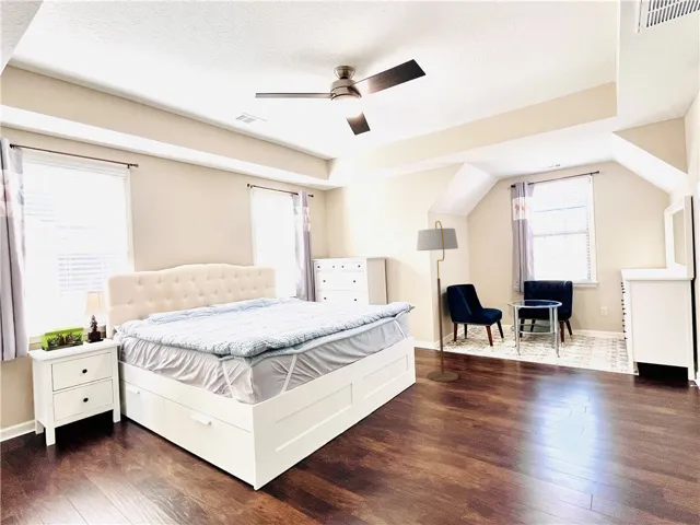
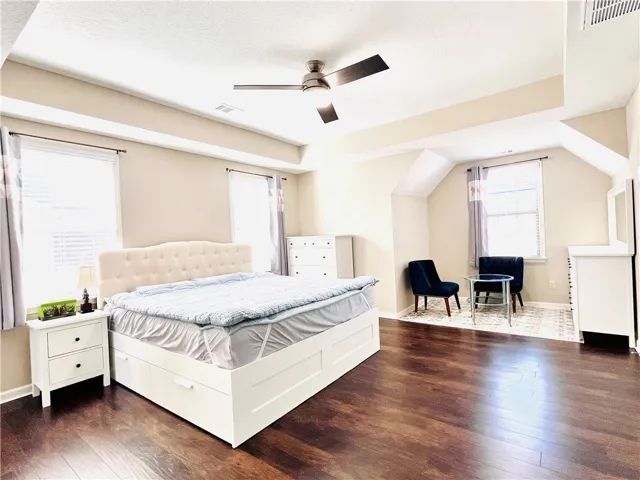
- floor lamp (440, 299)
